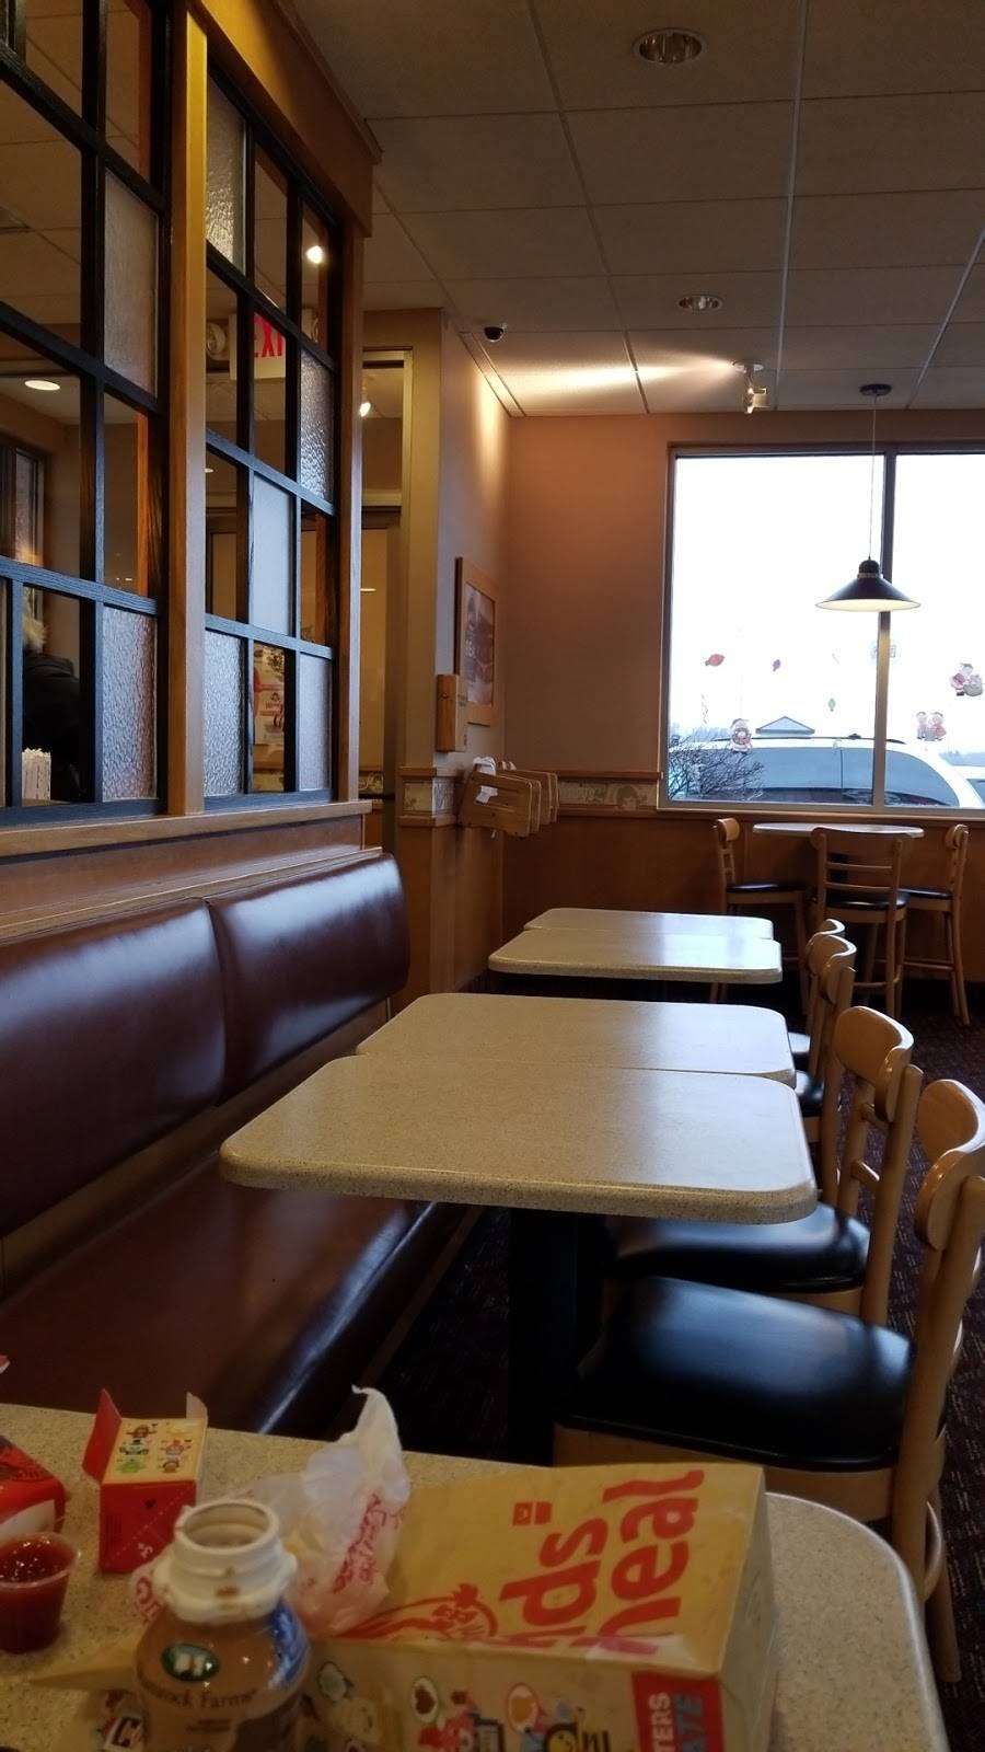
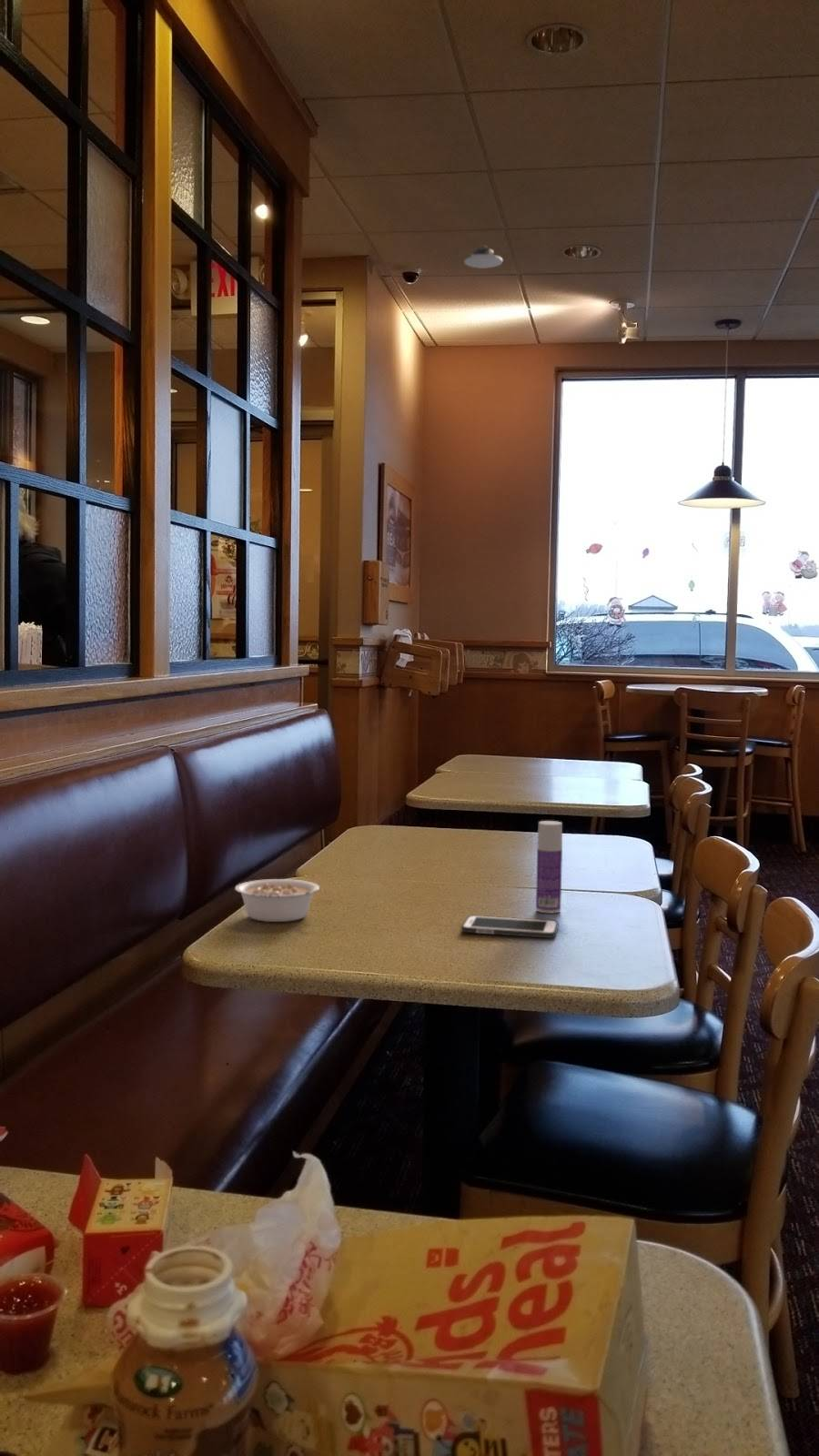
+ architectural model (483, 253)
+ legume (280, 898)
+ bottle (549, 866)
+ cell phone (510, 926)
